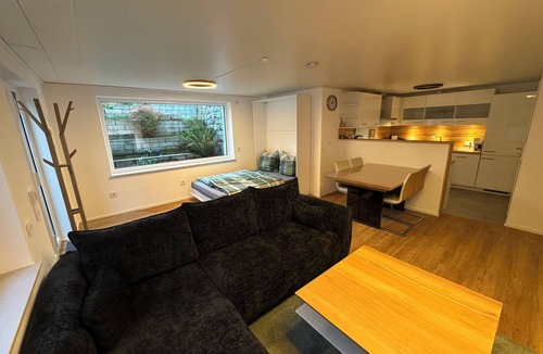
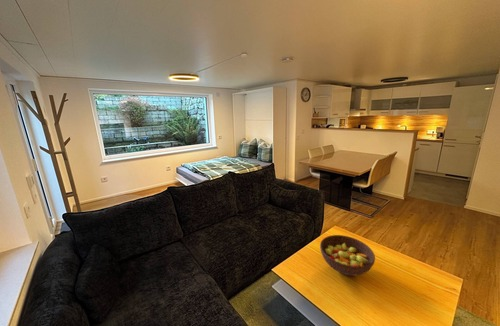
+ fruit bowl (345, 258)
